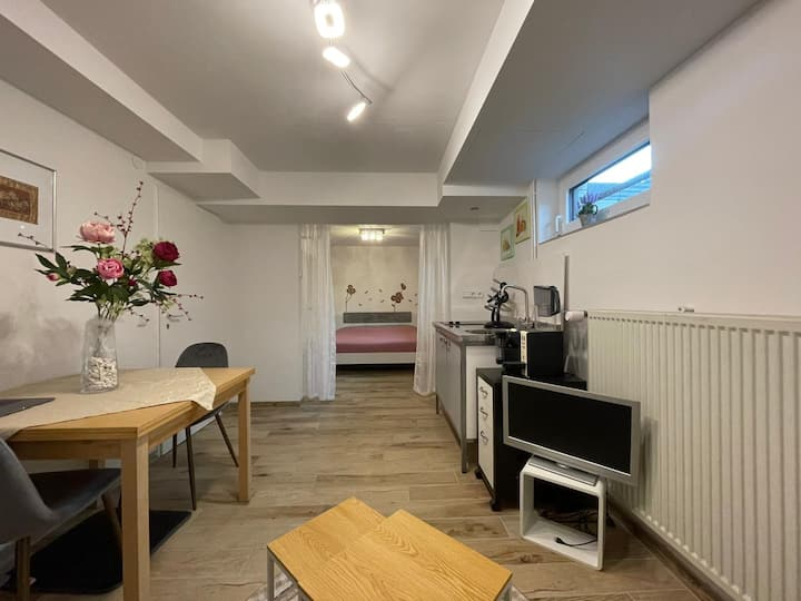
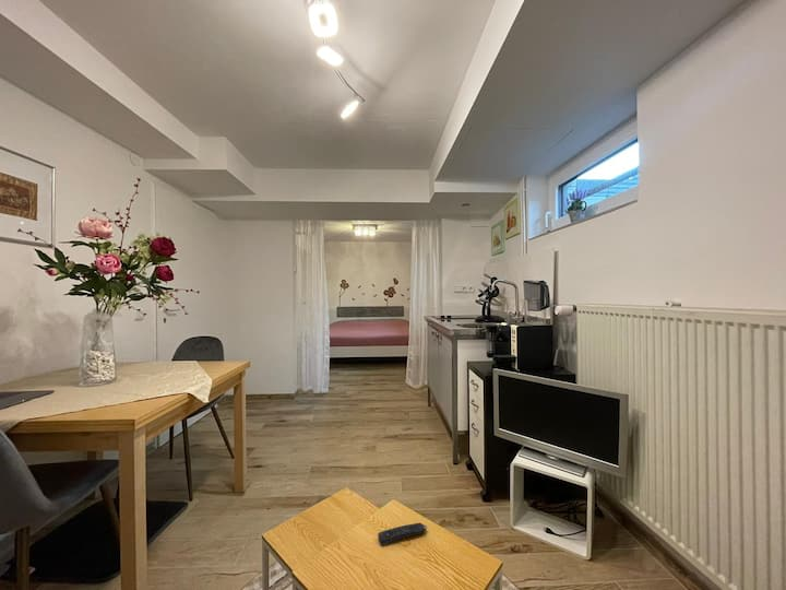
+ remote control (403, 532)
